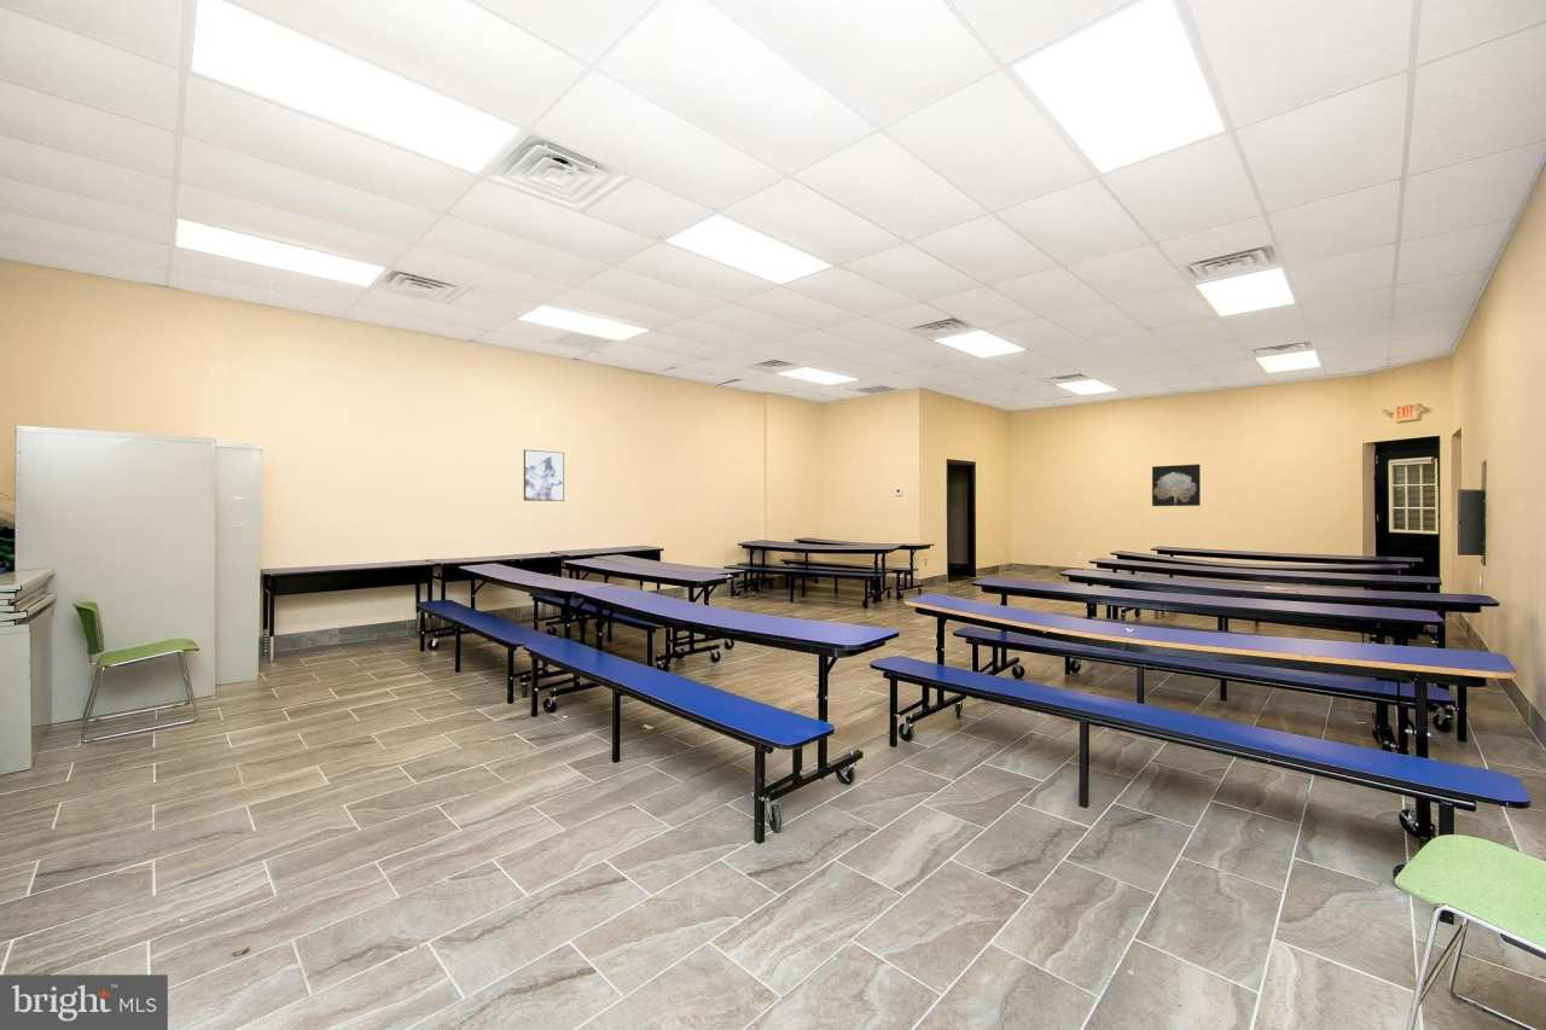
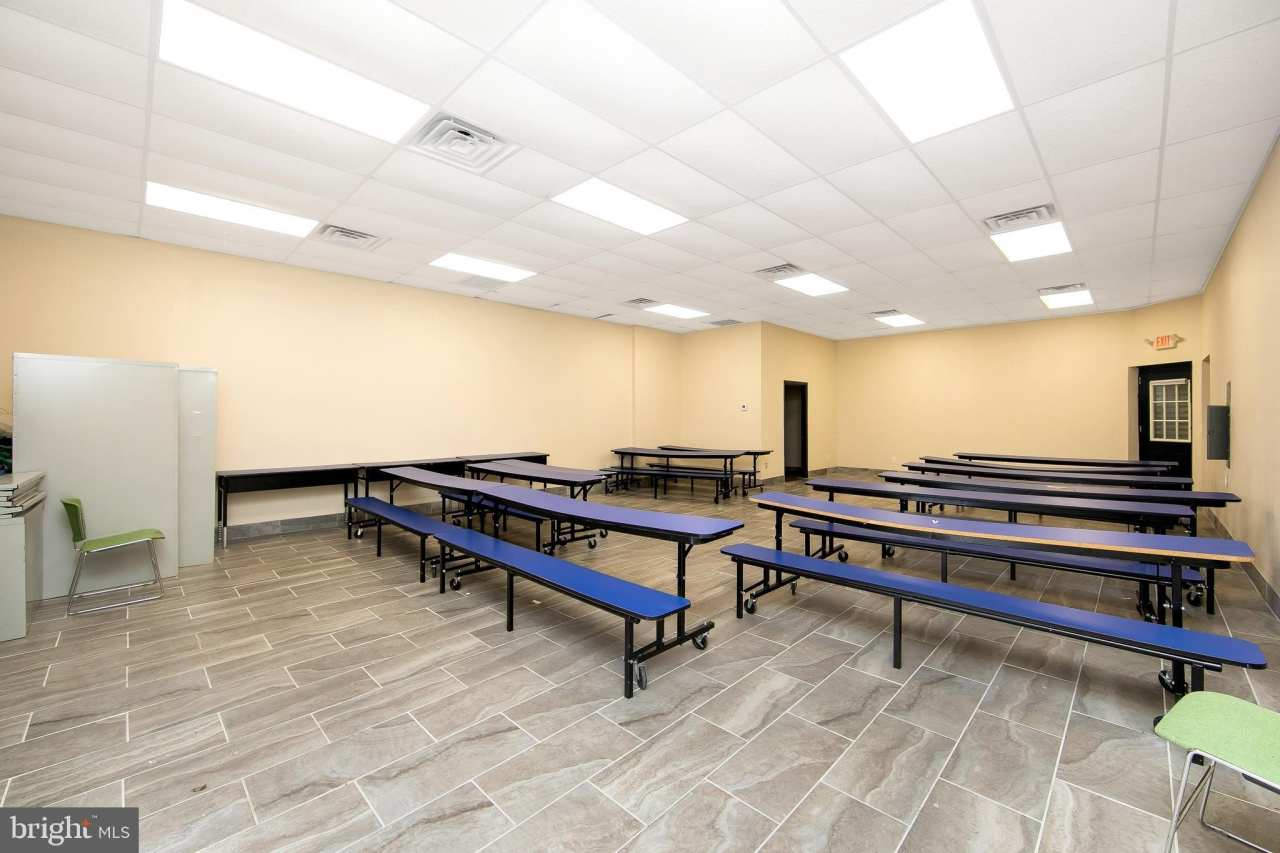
- wall art (1175, 485)
- wall art (544, 476)
